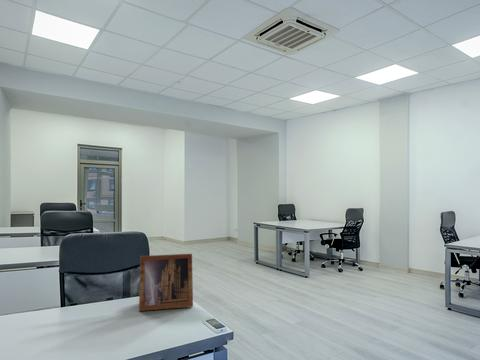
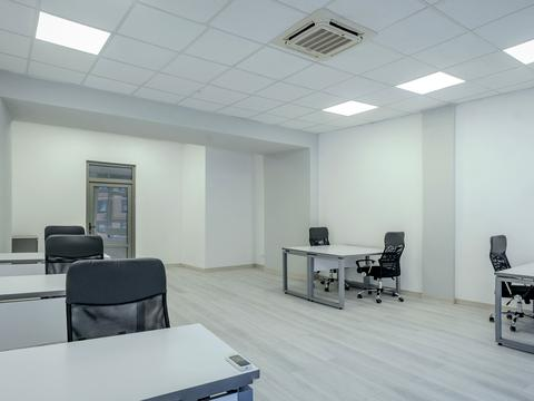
- picture frame (166, 279)
